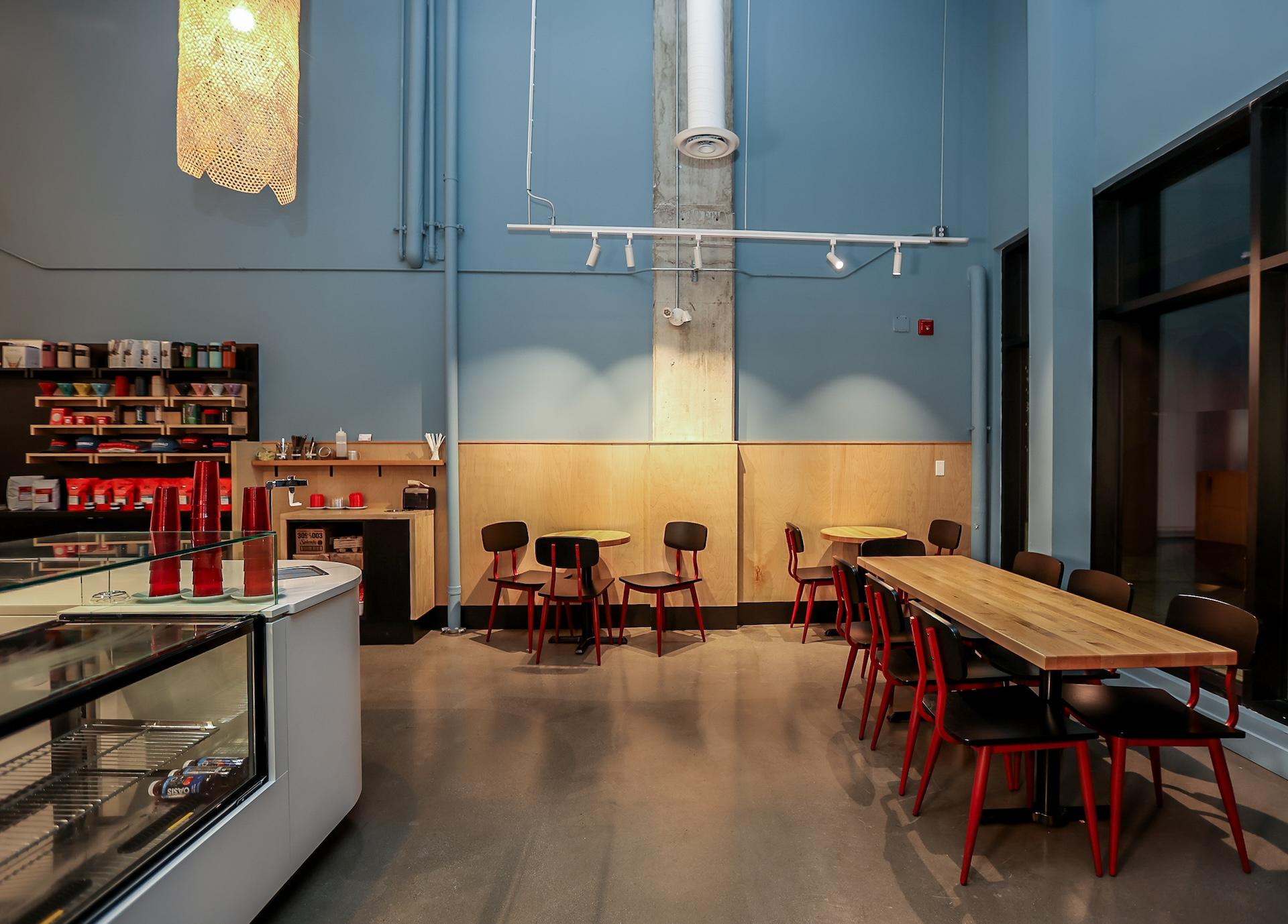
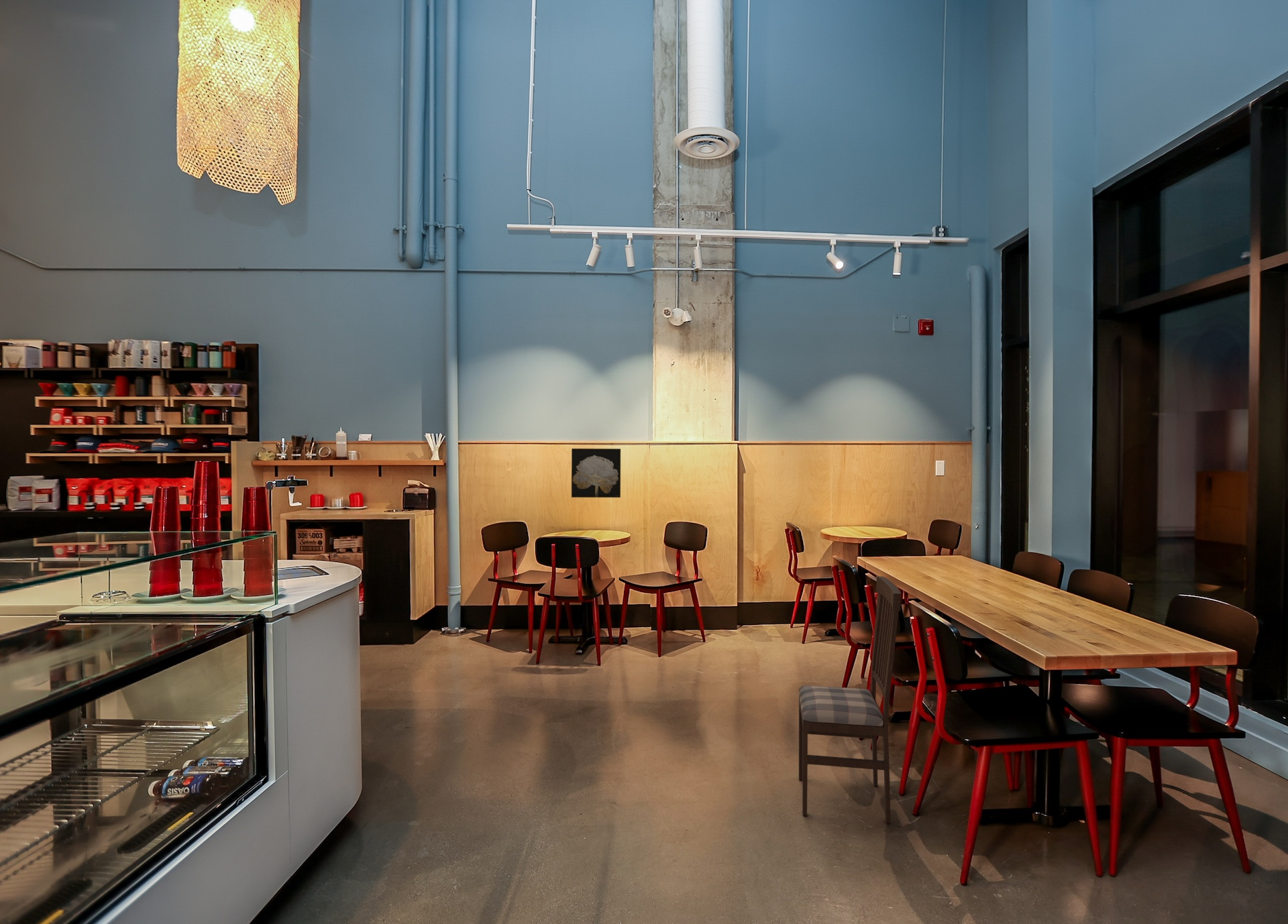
+ dining chair (847, 691)
+ wall art (596, 473)
